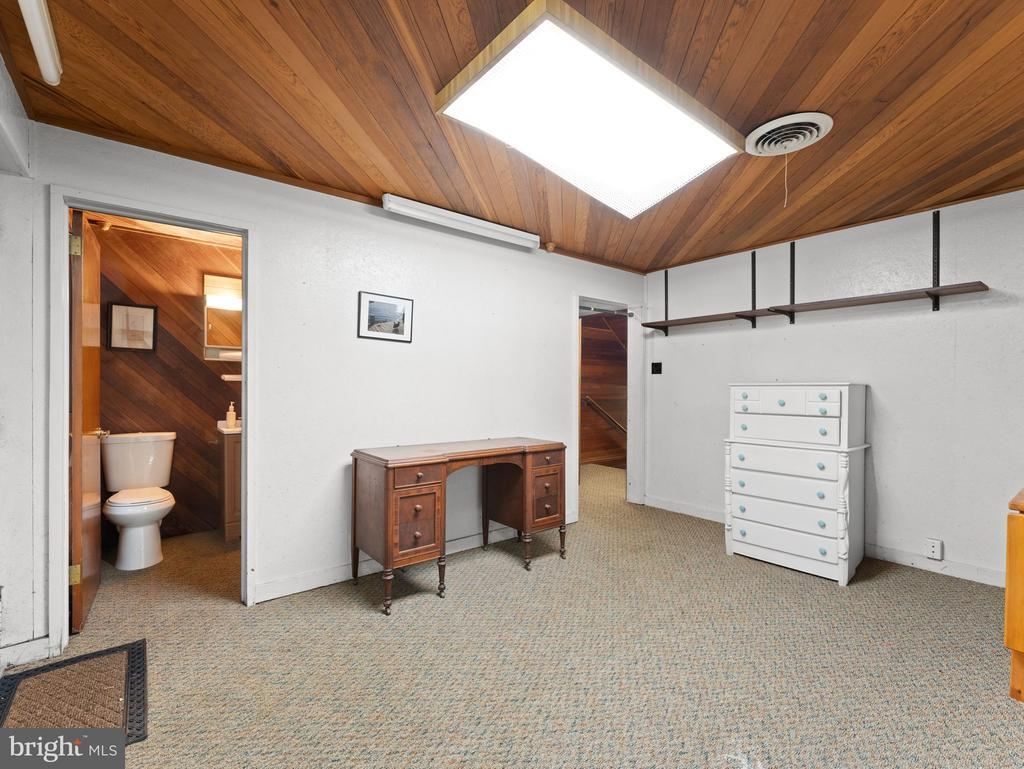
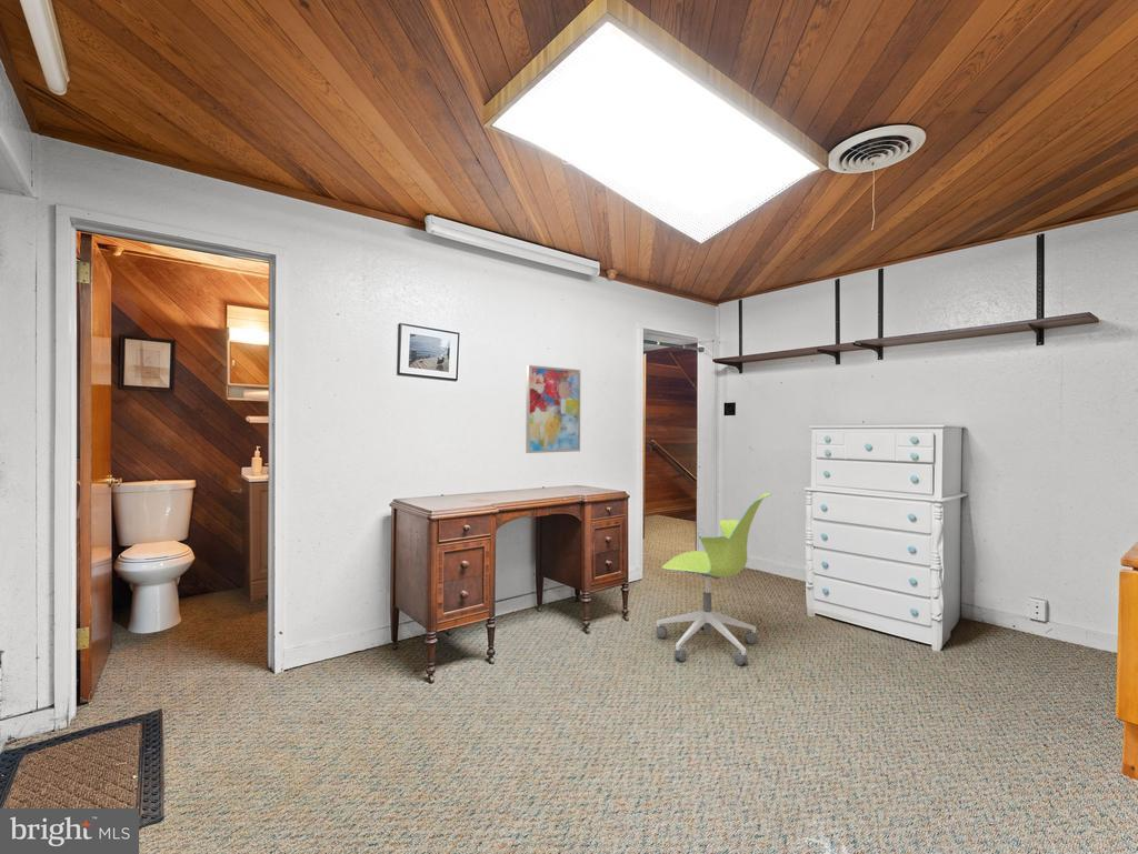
+ office chair (710, 567)
+ wall art (553, 410)
